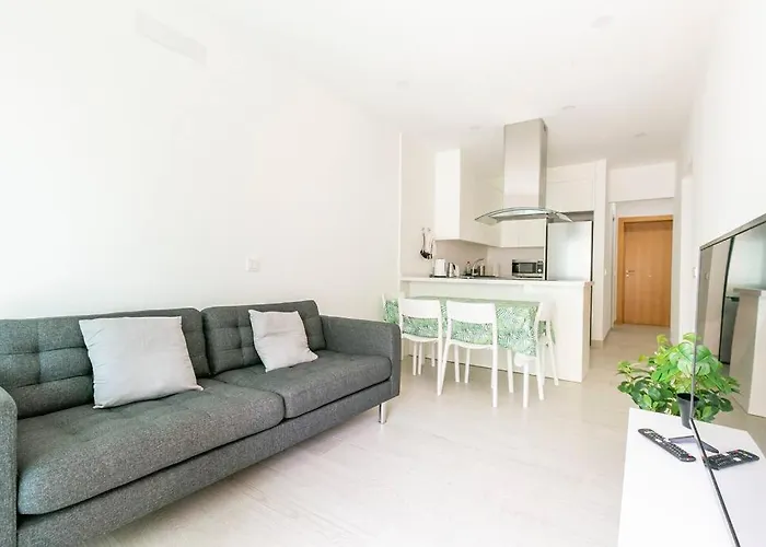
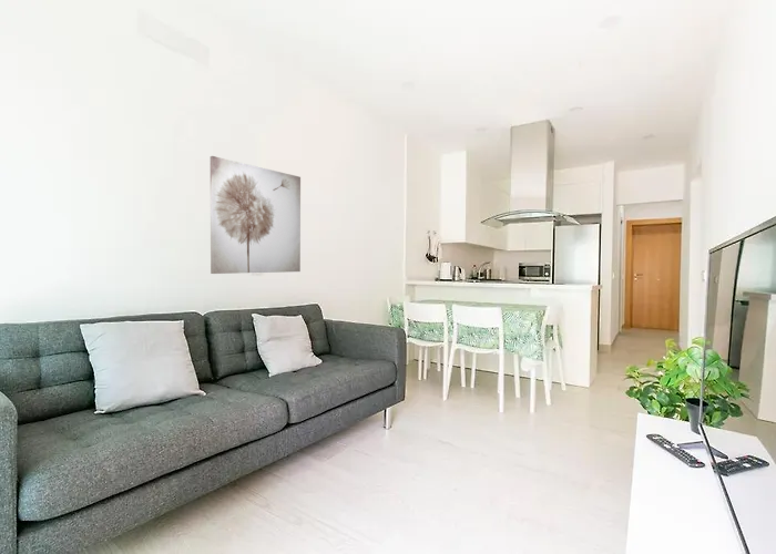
+ wall art (259, 219)
